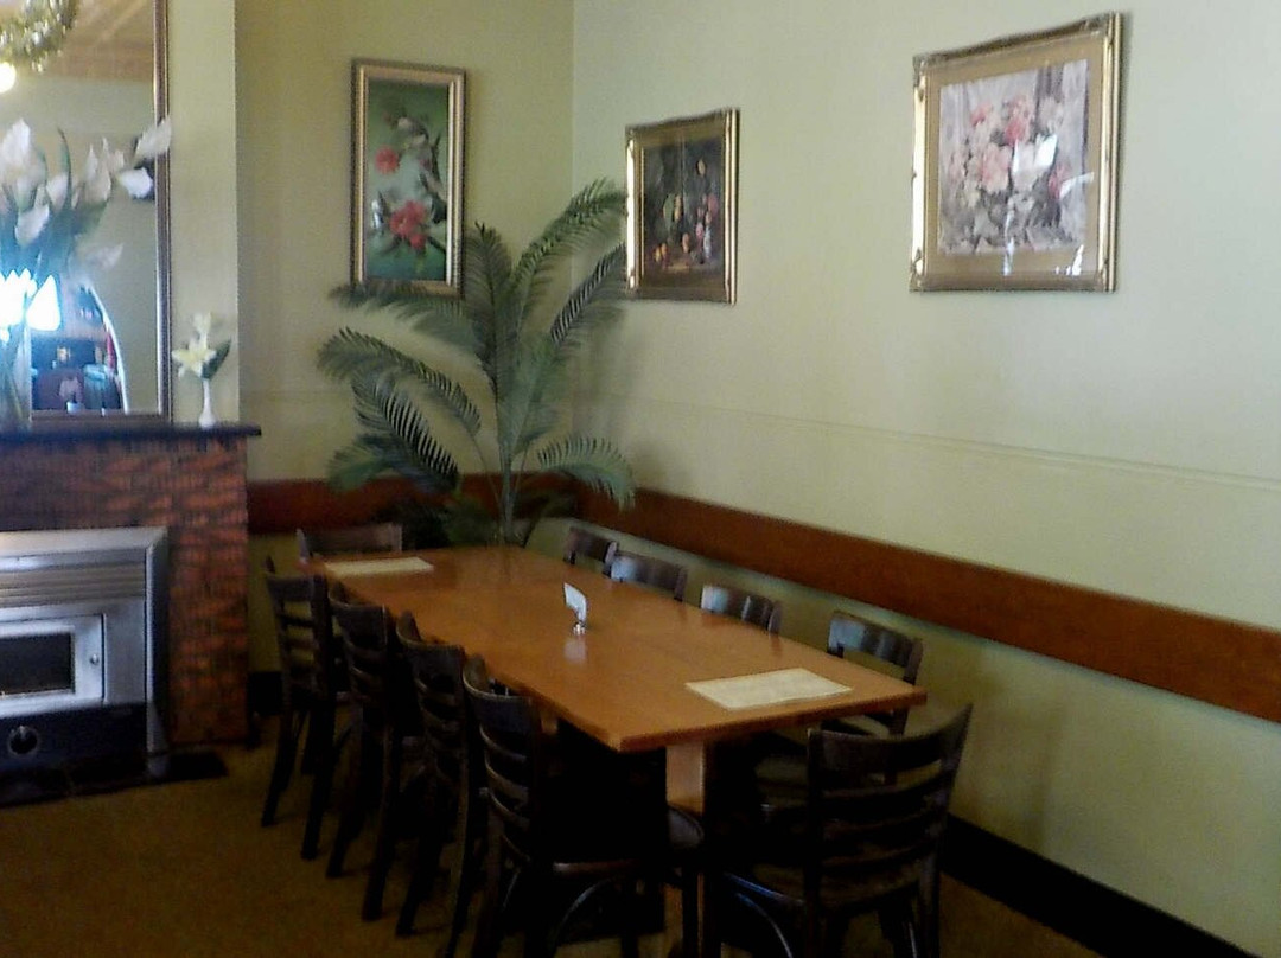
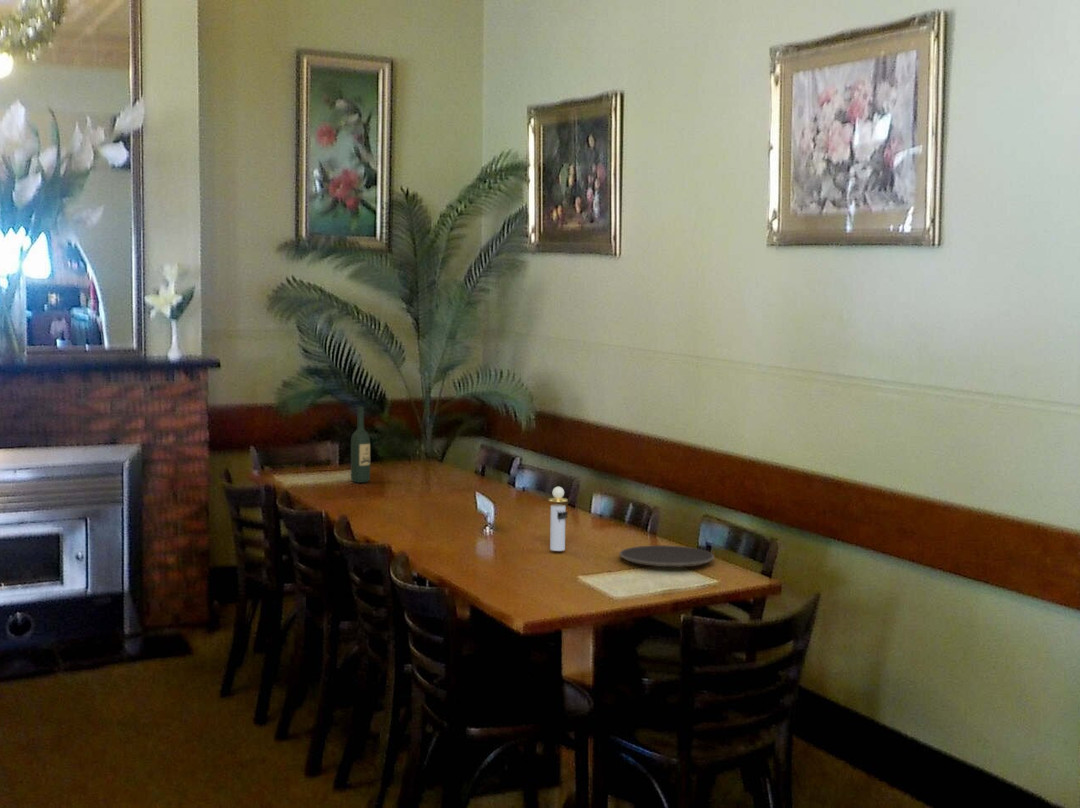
+ wine bottle (360, 444)
+ perfume bottle (557, 519)
+ plate (666, 557)
